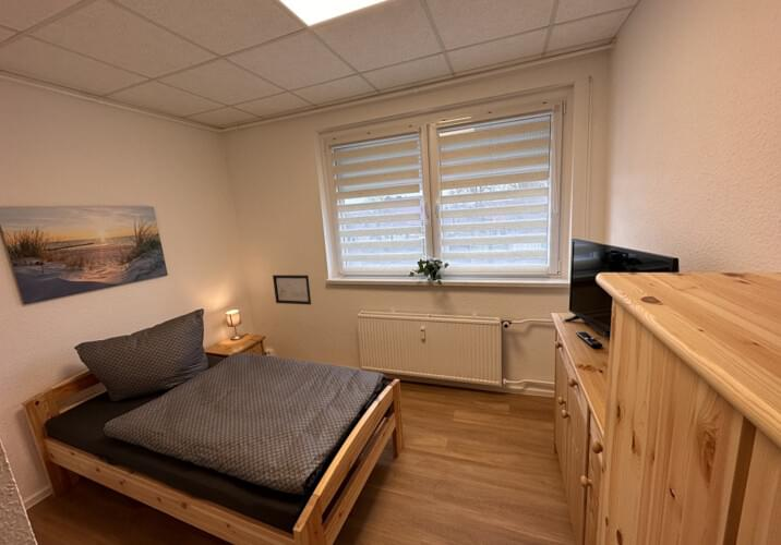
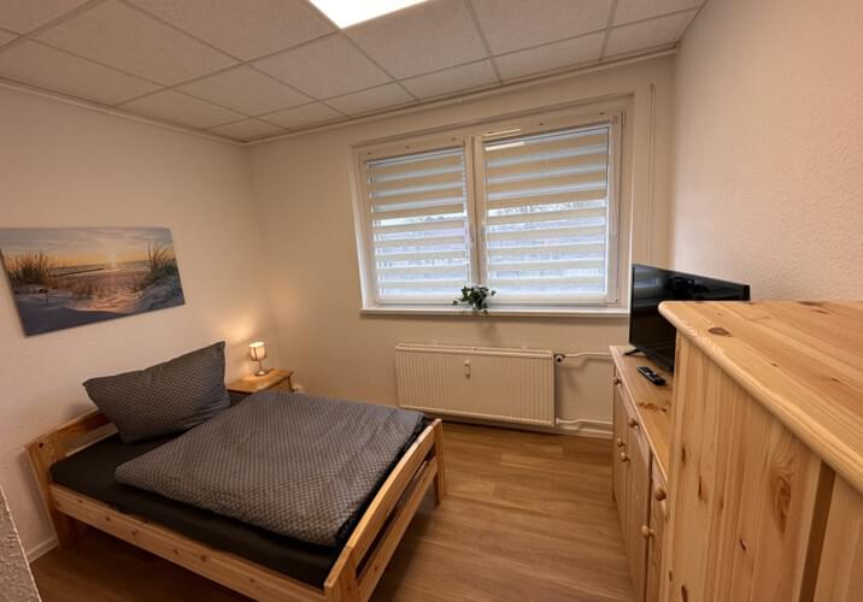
- wall art (291, 289)
